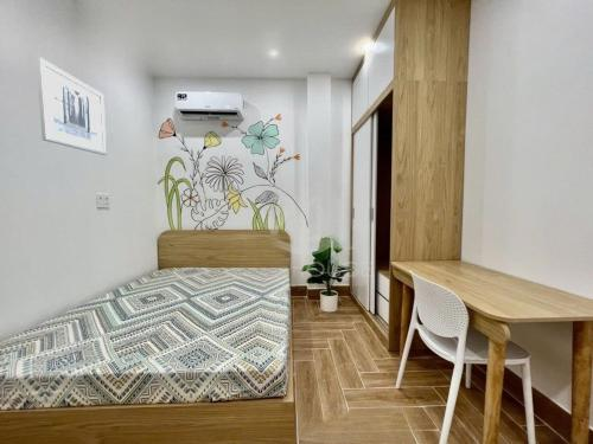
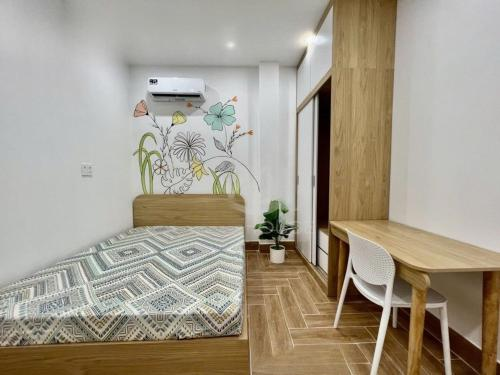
- wall art (77, 114)
